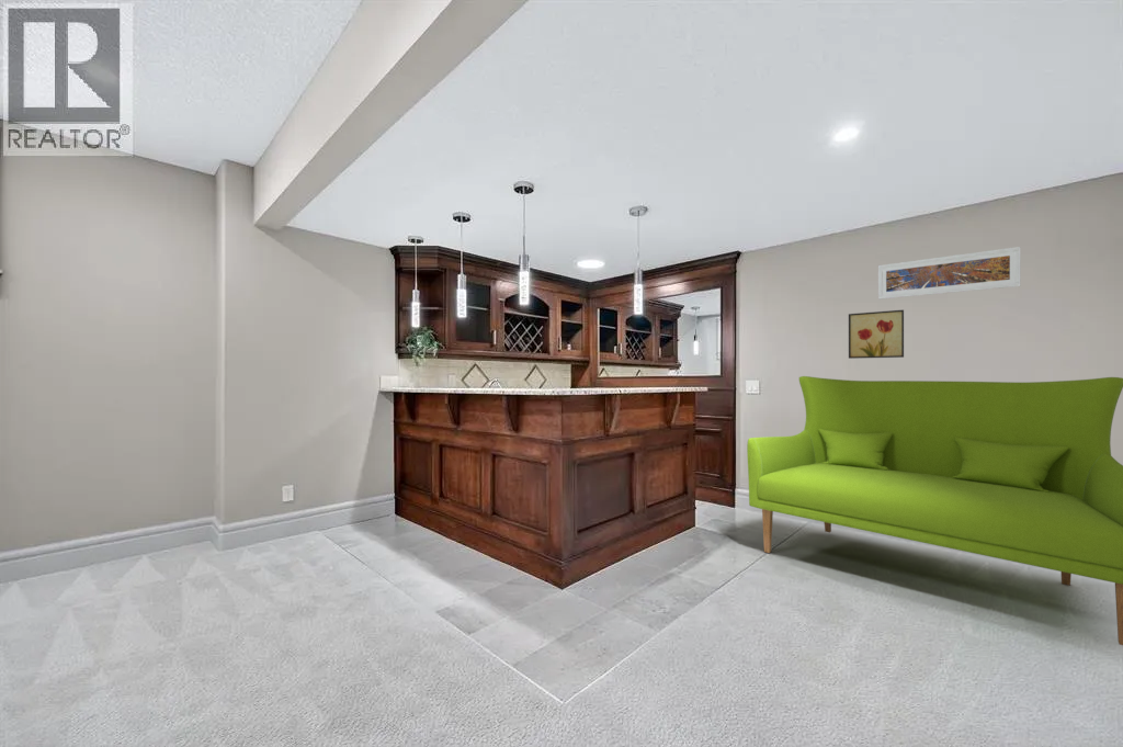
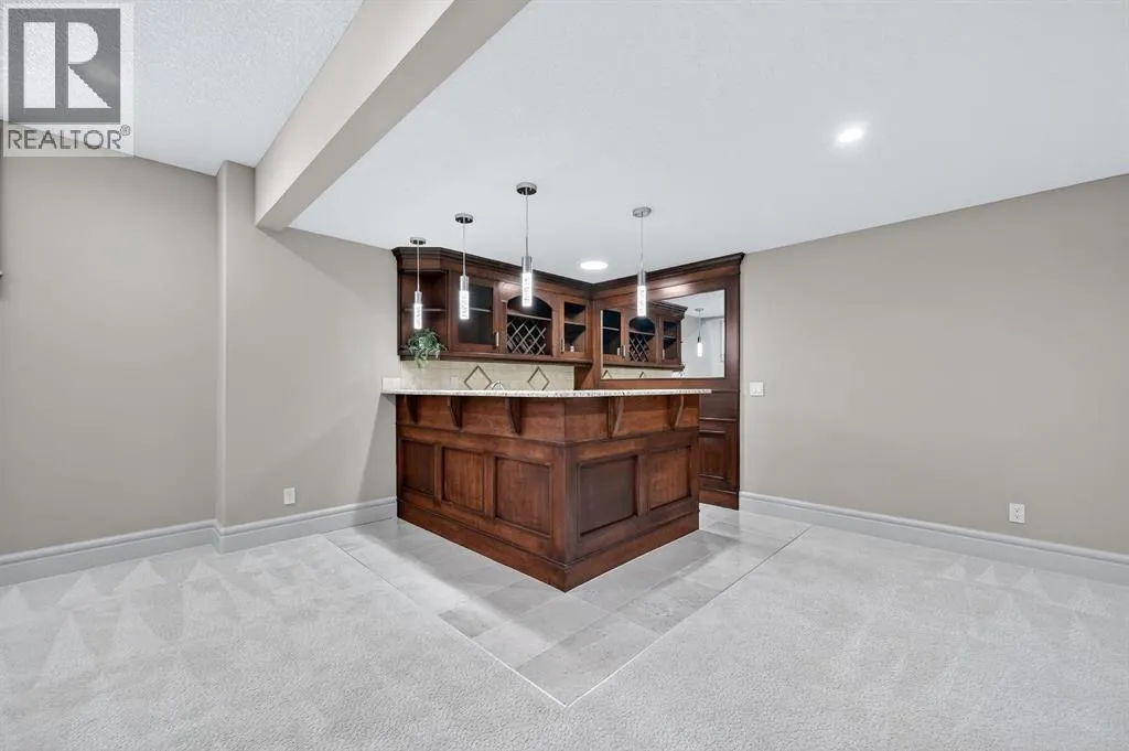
- wall art (875, 335)
- sofa (923, 472)
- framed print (943, 274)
